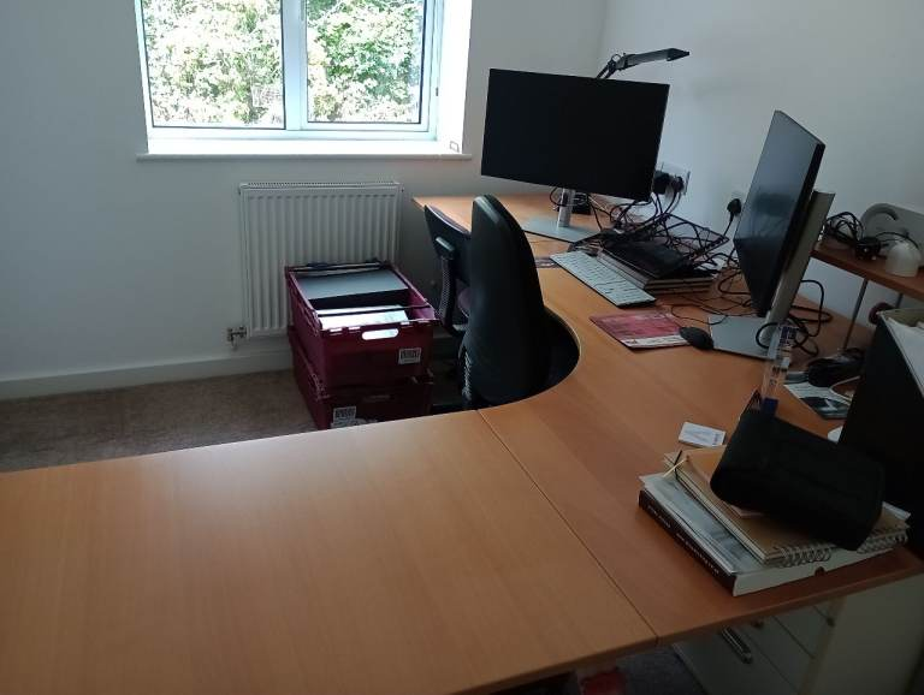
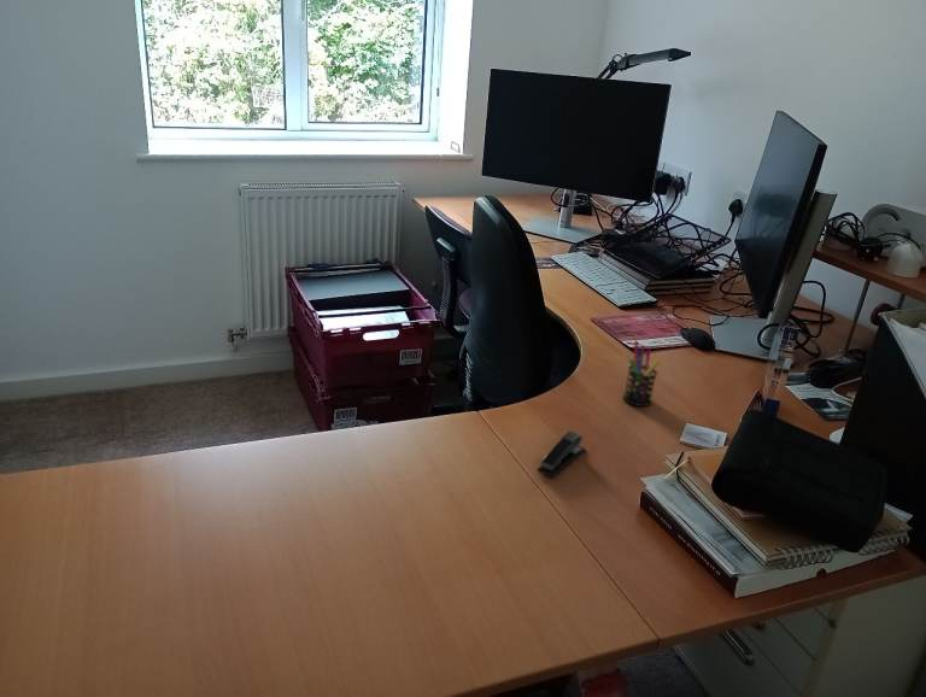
+ stapler (562, 451)
+ pen holder (638, 374)
